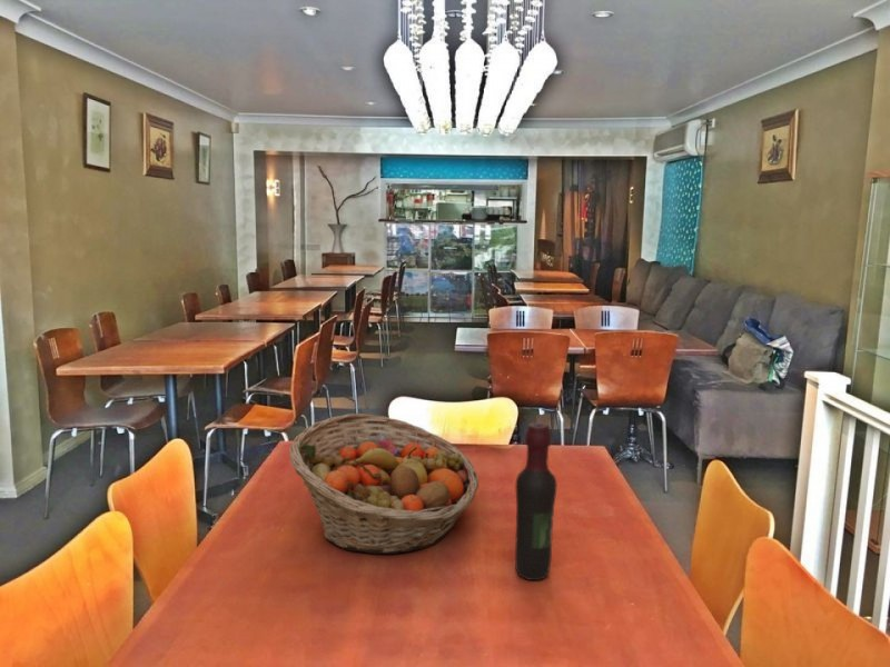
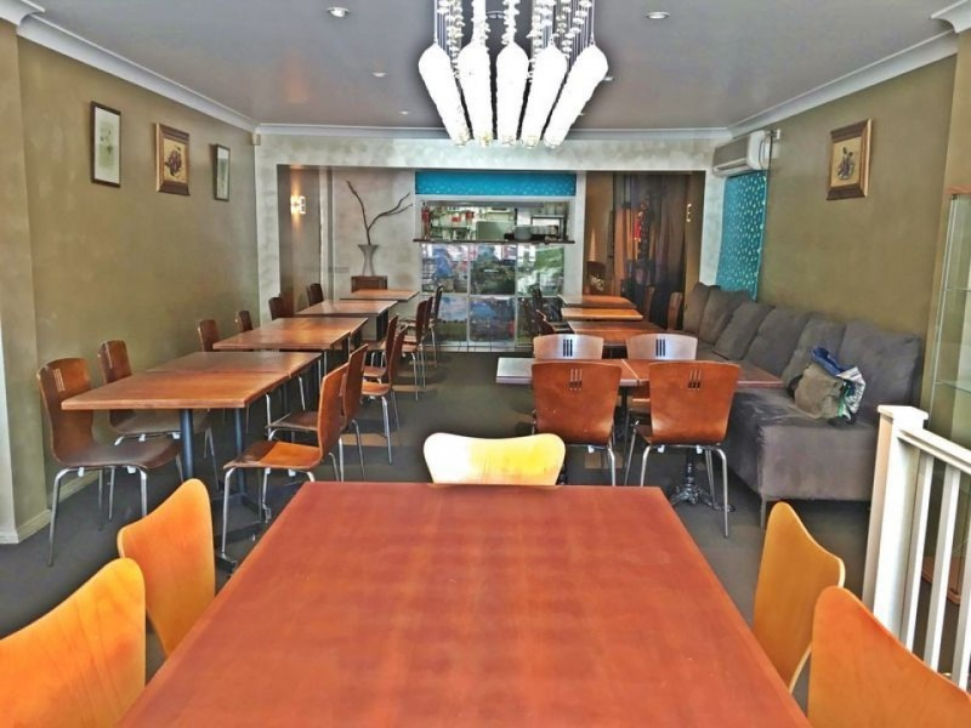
- fruit basket (387, 477)
- wine bottle (535, 500)
